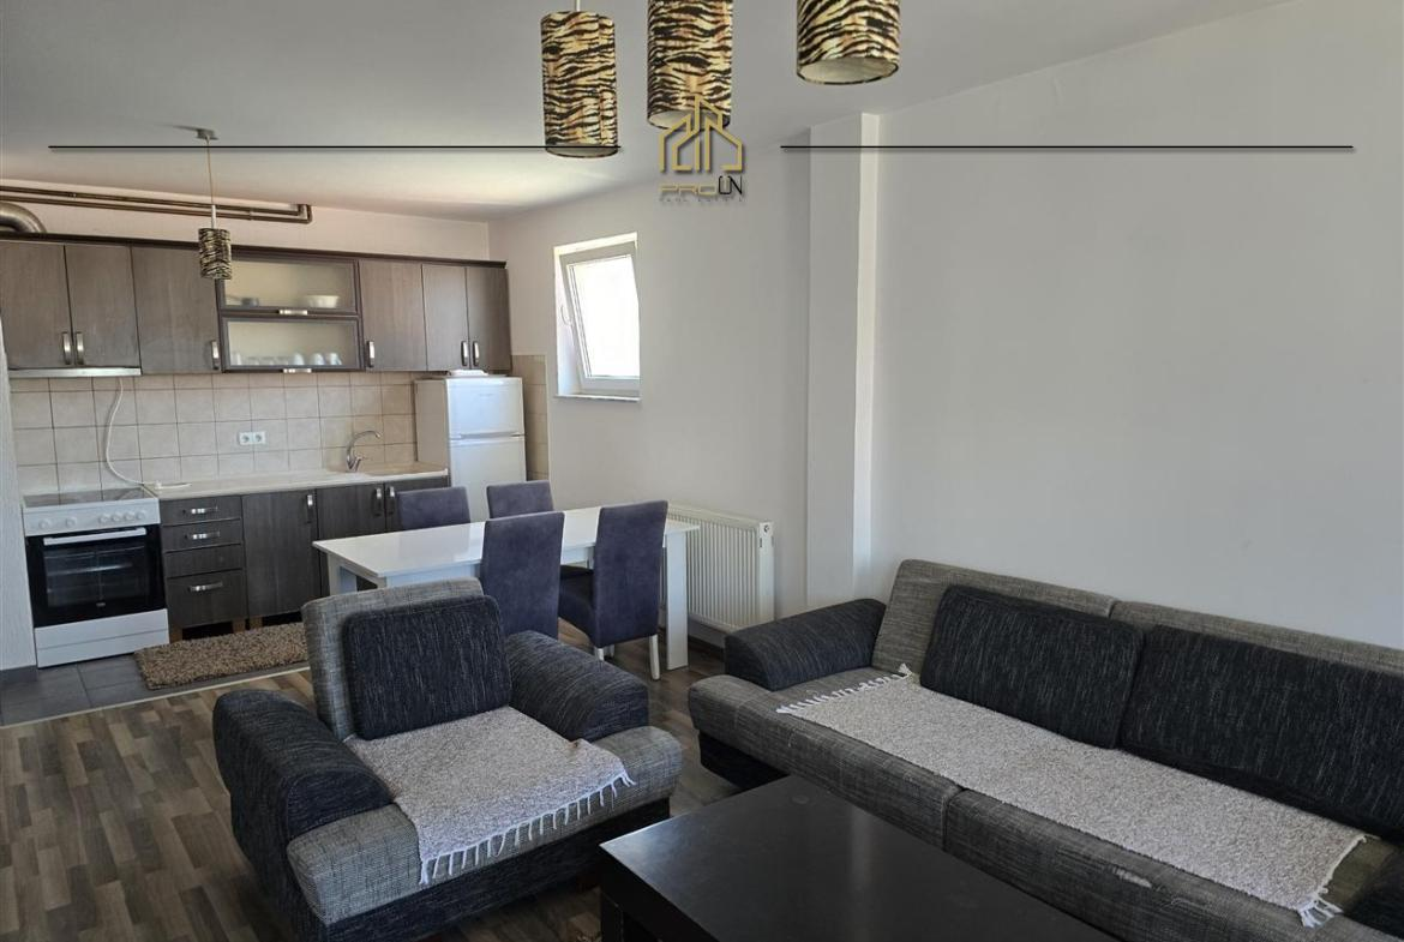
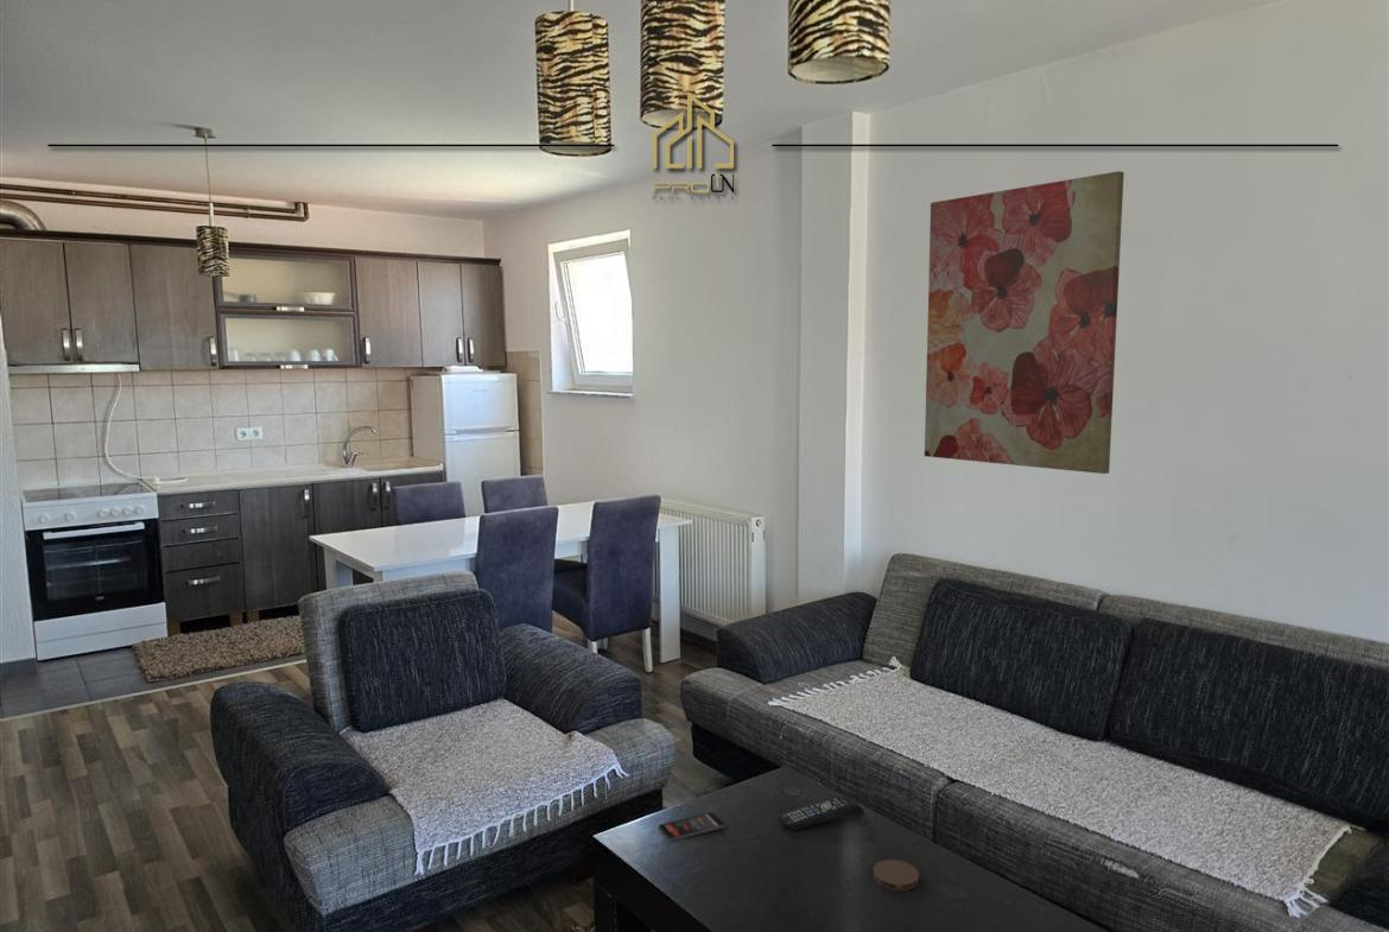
+ smartphone (691, 826)
+ remote control (822, 812)
+ wall art (1014, 328)
+ coaster (895, 874)
